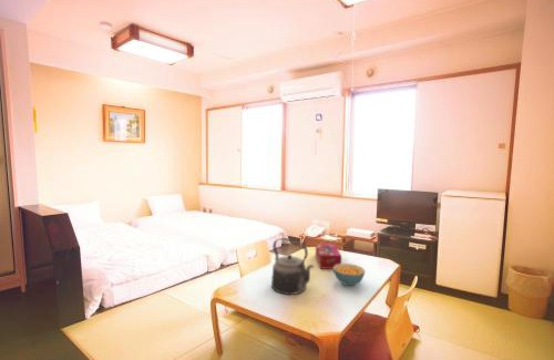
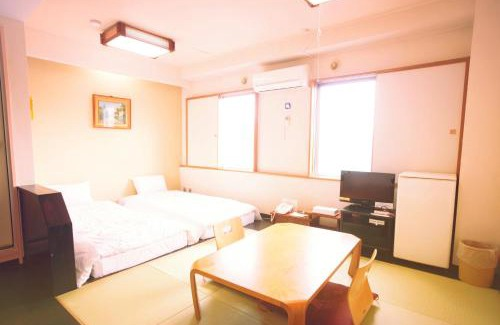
- kettle (293, 264)
- cereal bowl (348, 276)
- tissue box (327, 255)
